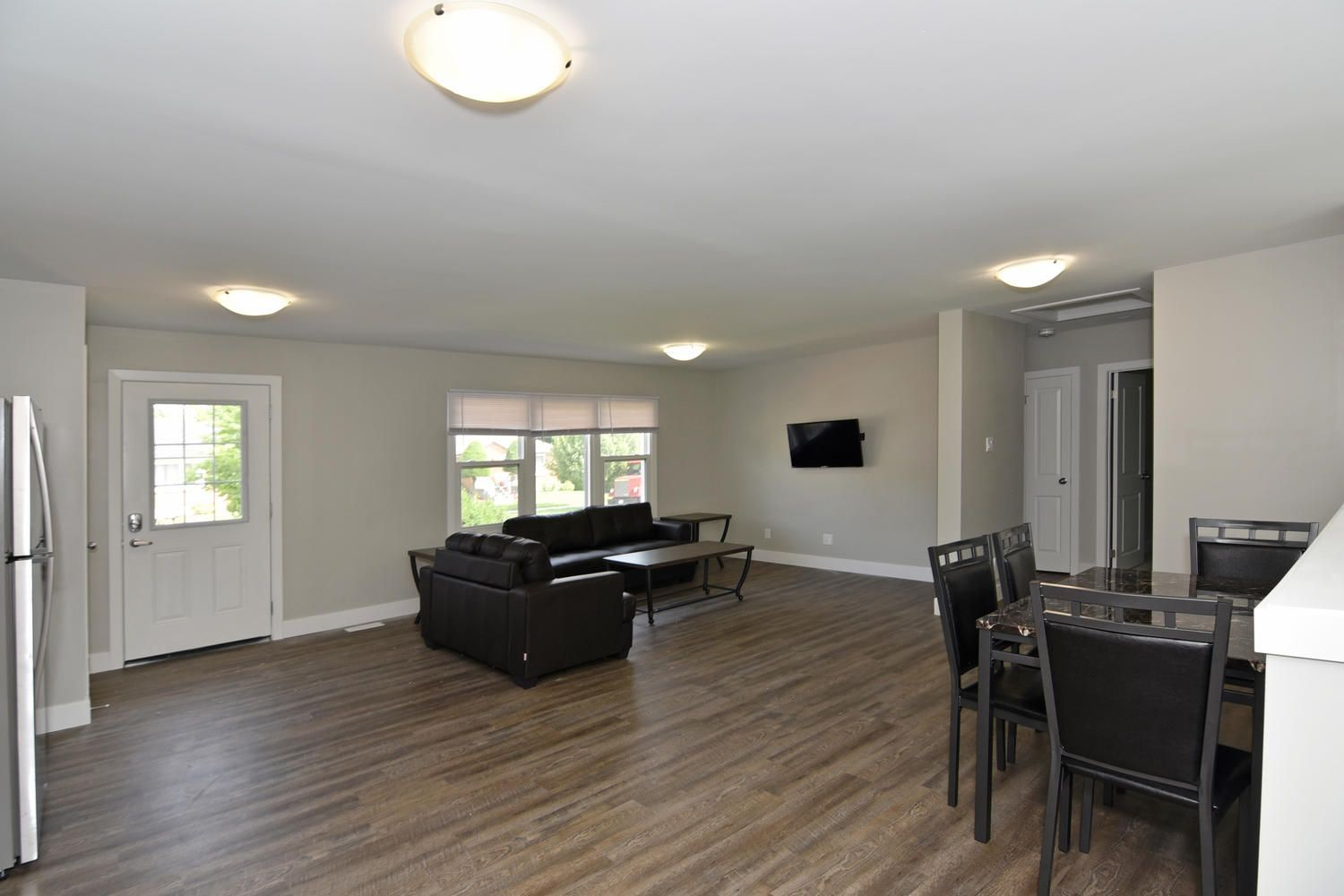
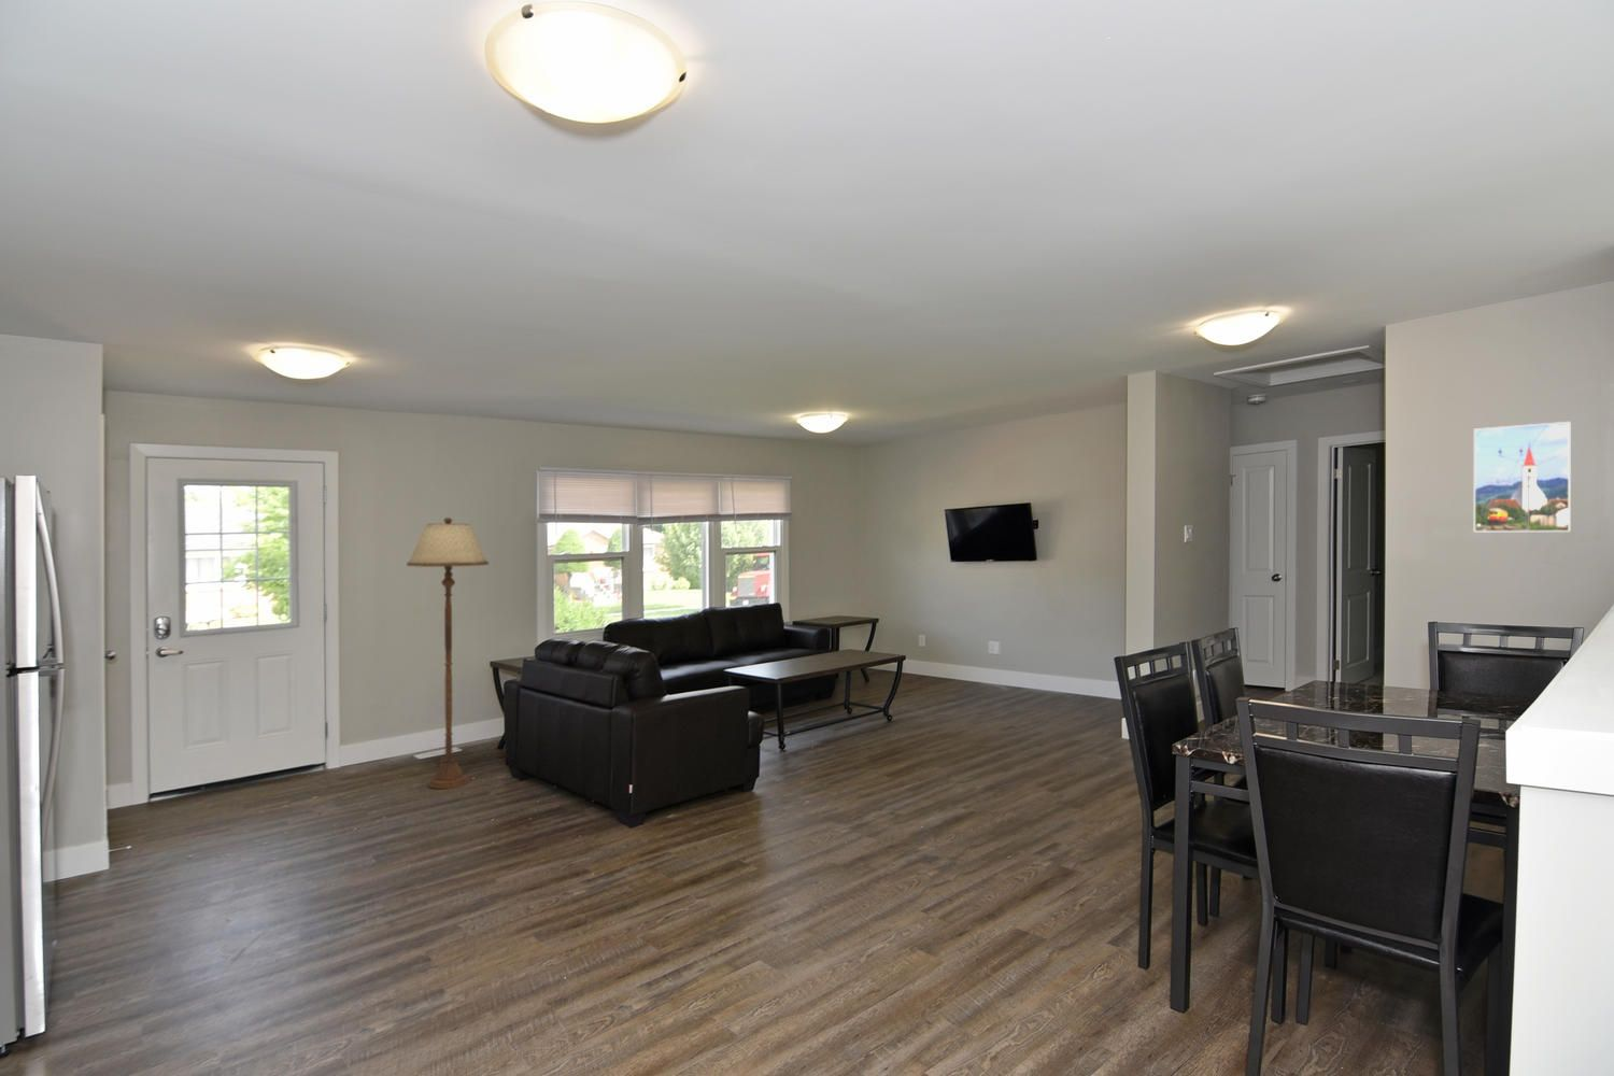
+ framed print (1520, 478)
+ floor lamp (449, 650)
